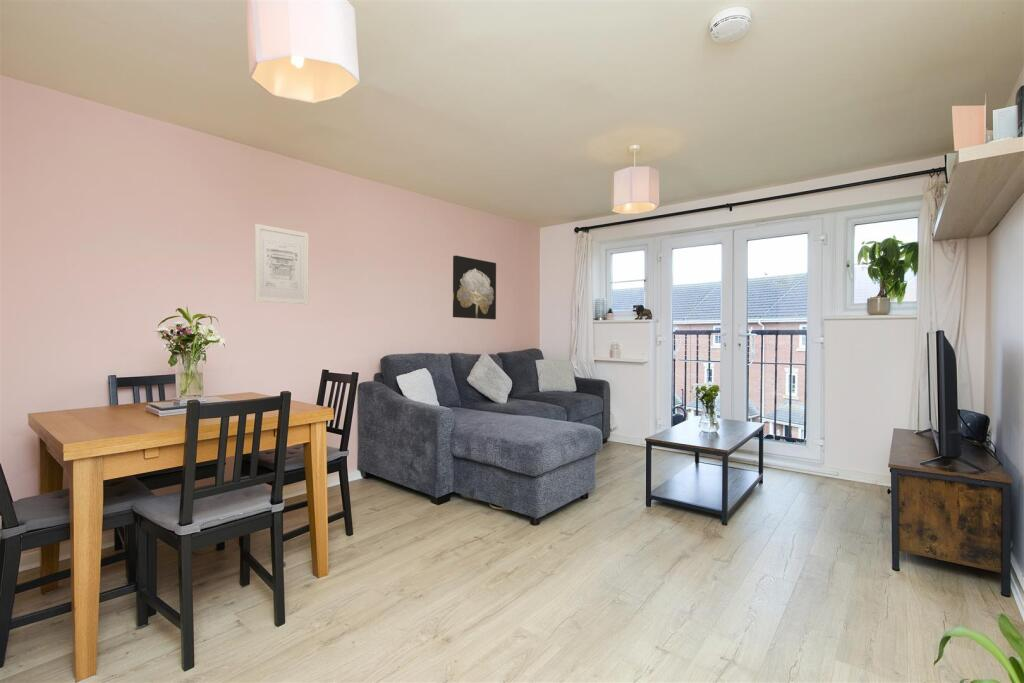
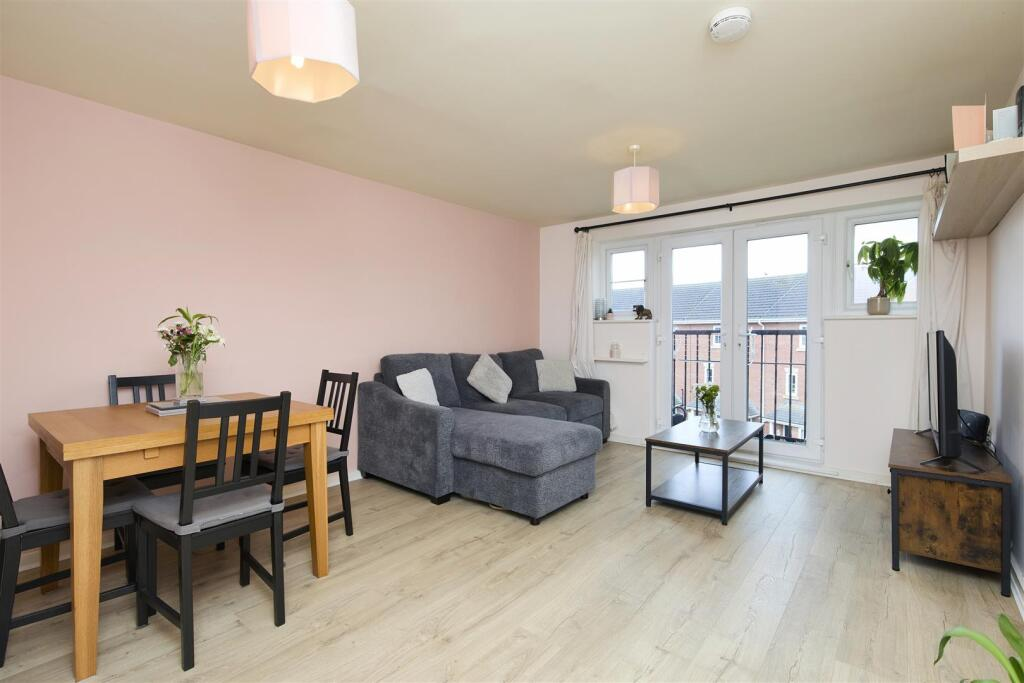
- wall art (475, 288)
- wall art (282, 265)
